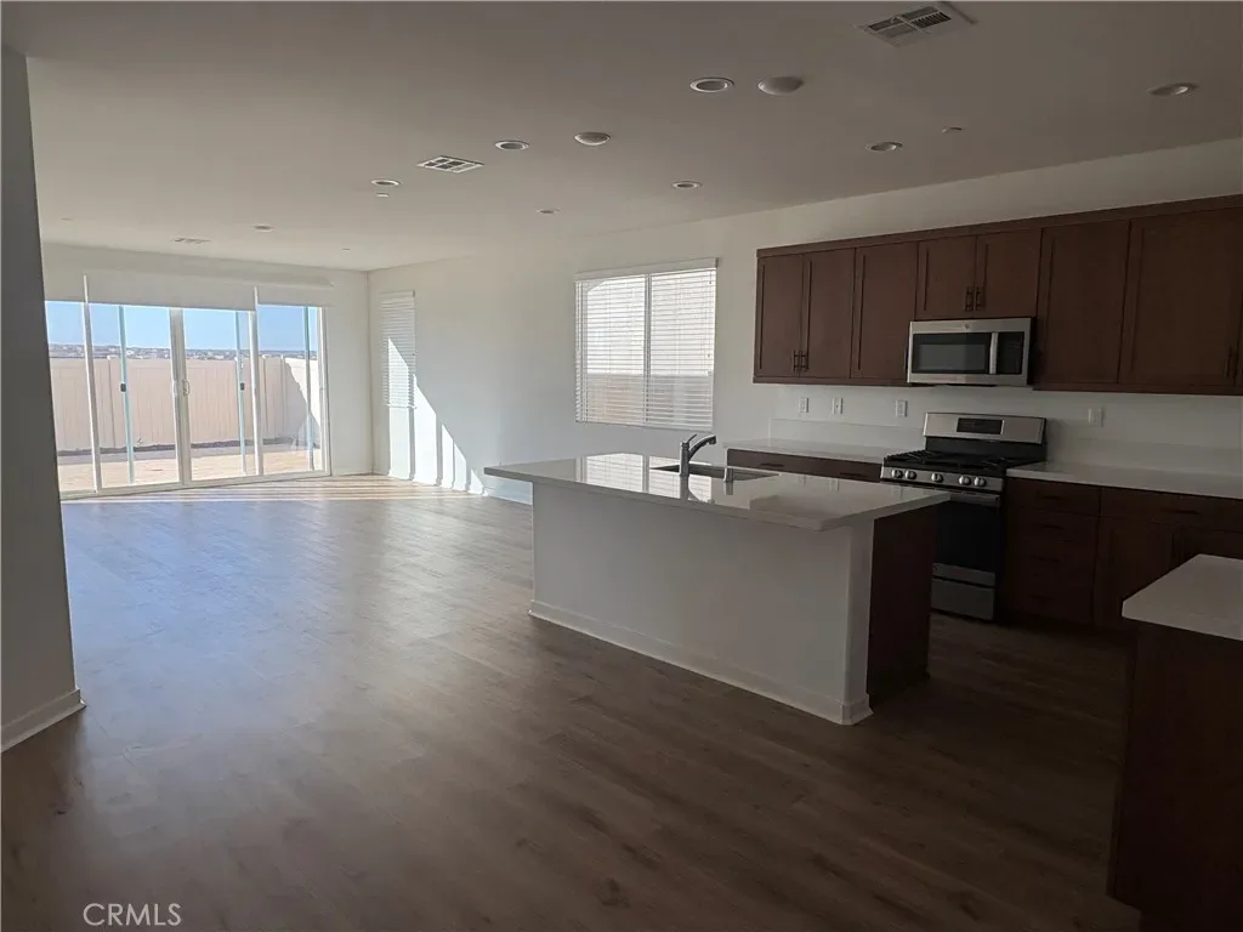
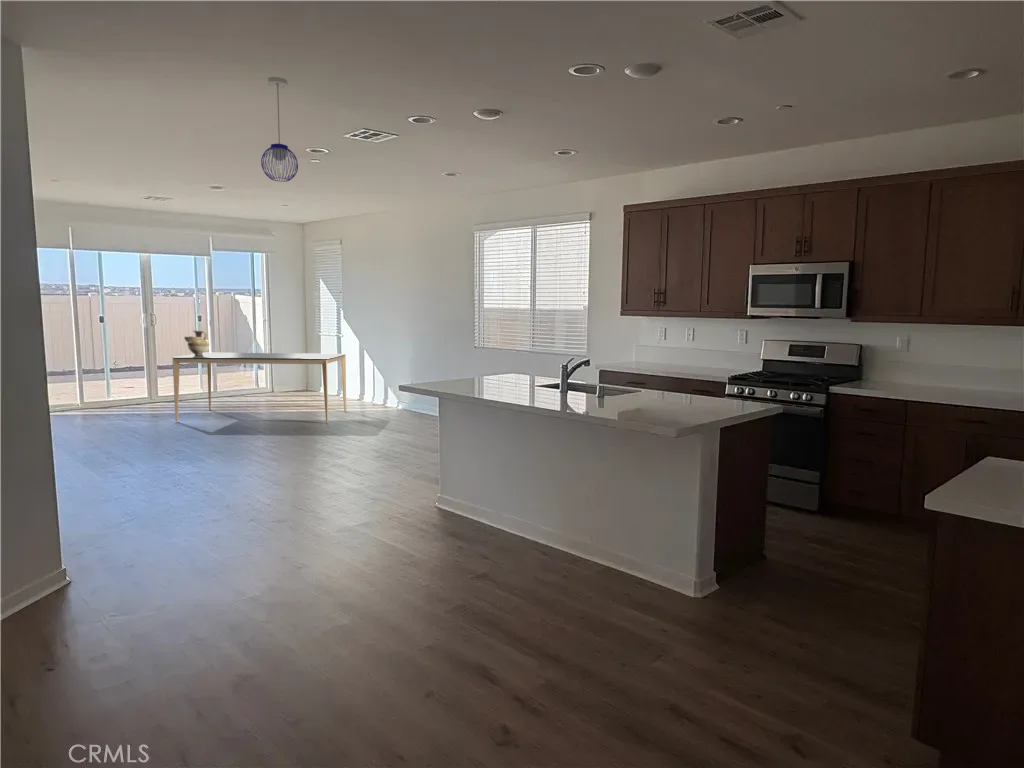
+ pendant light (278, 130)
+ dining table (264, 363)
+ ceramic jug (196, 342)
